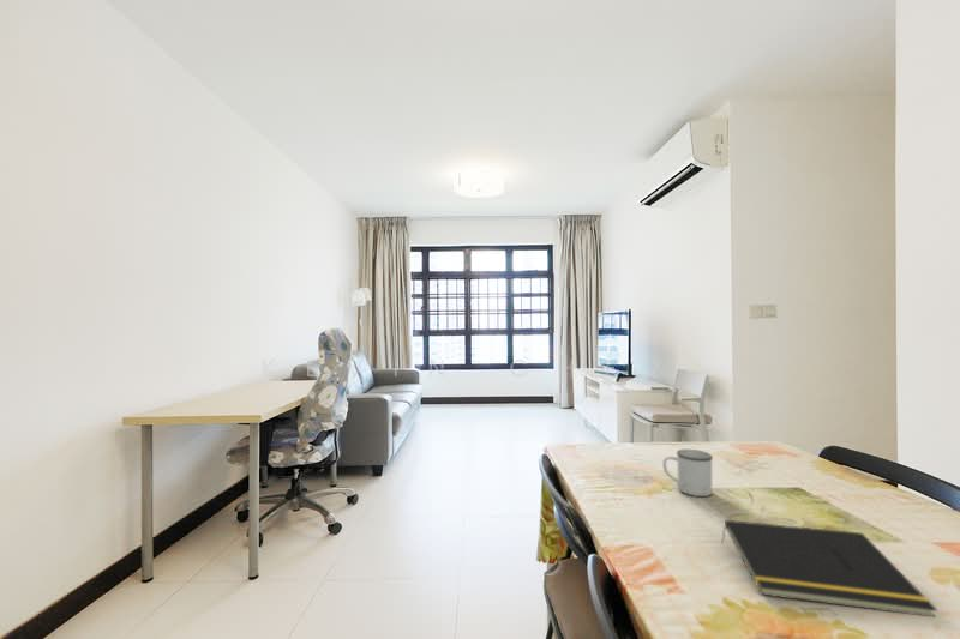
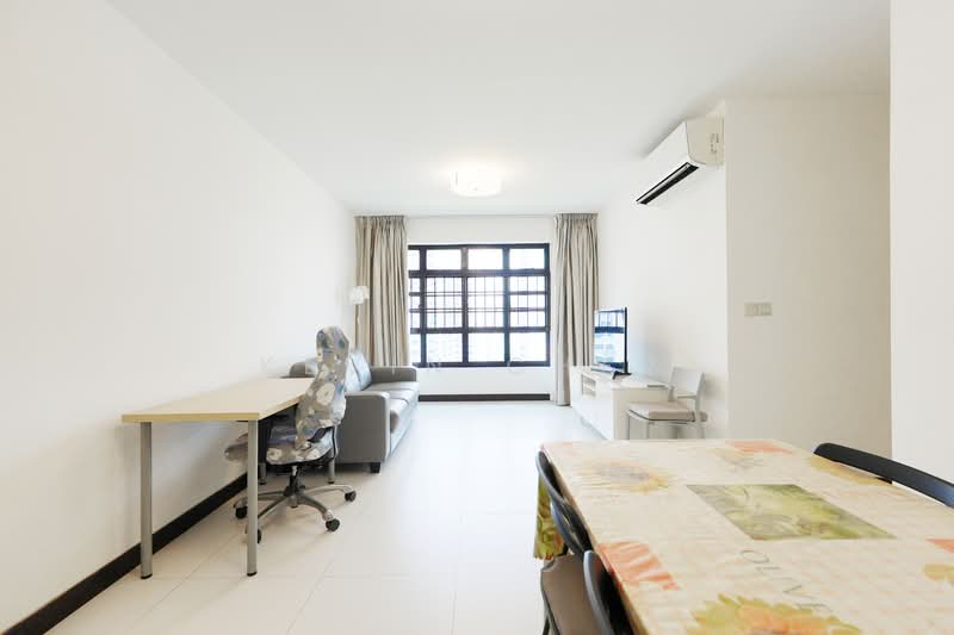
- notepad (815, 561)
- mug (686, 470)
